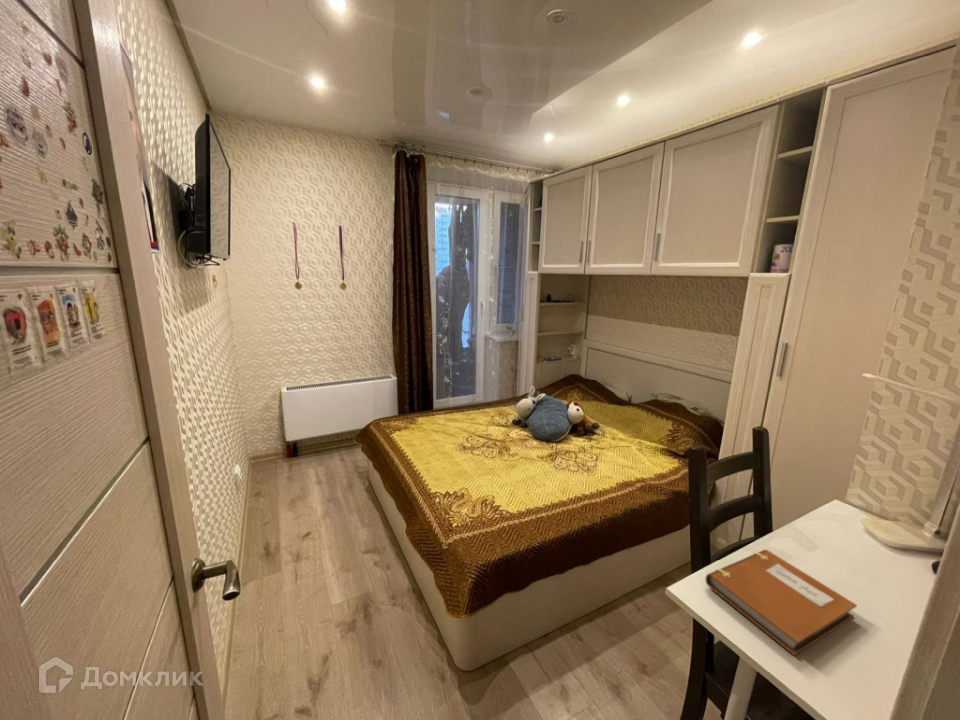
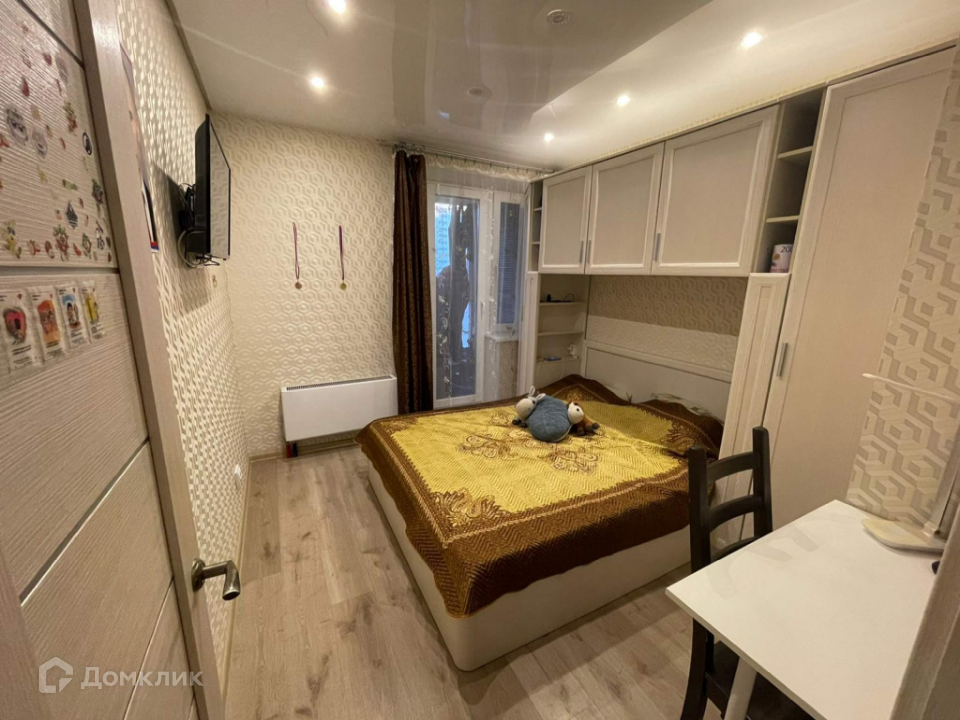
- notebook (778, 592)
